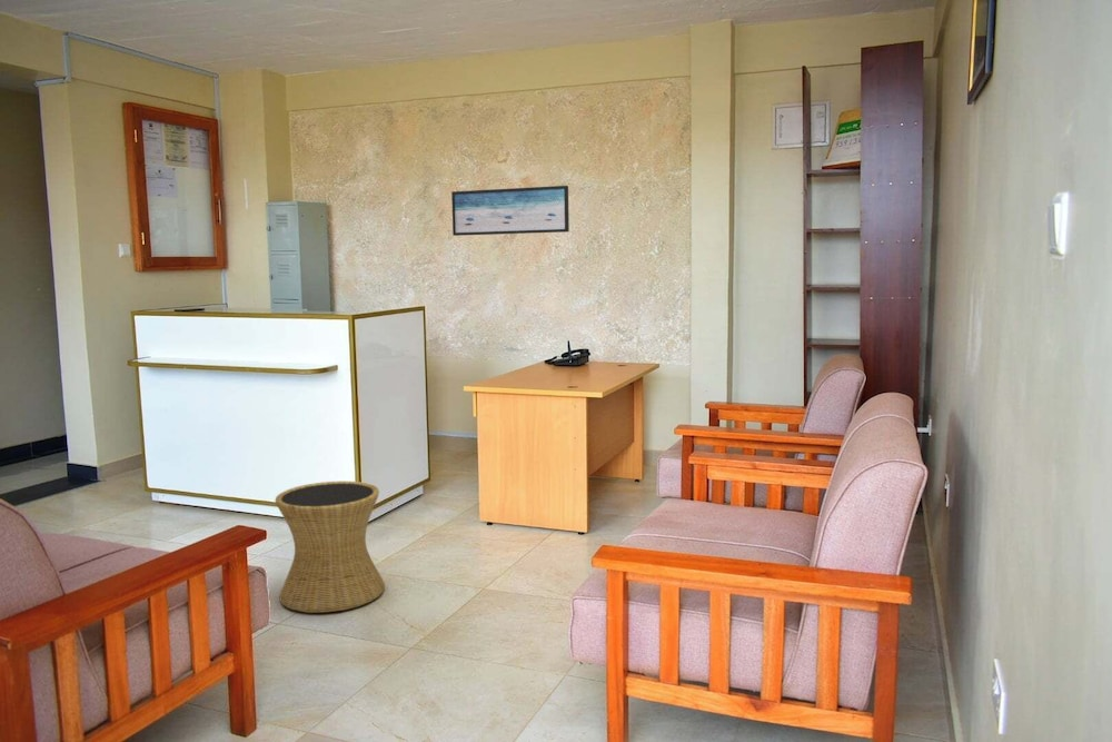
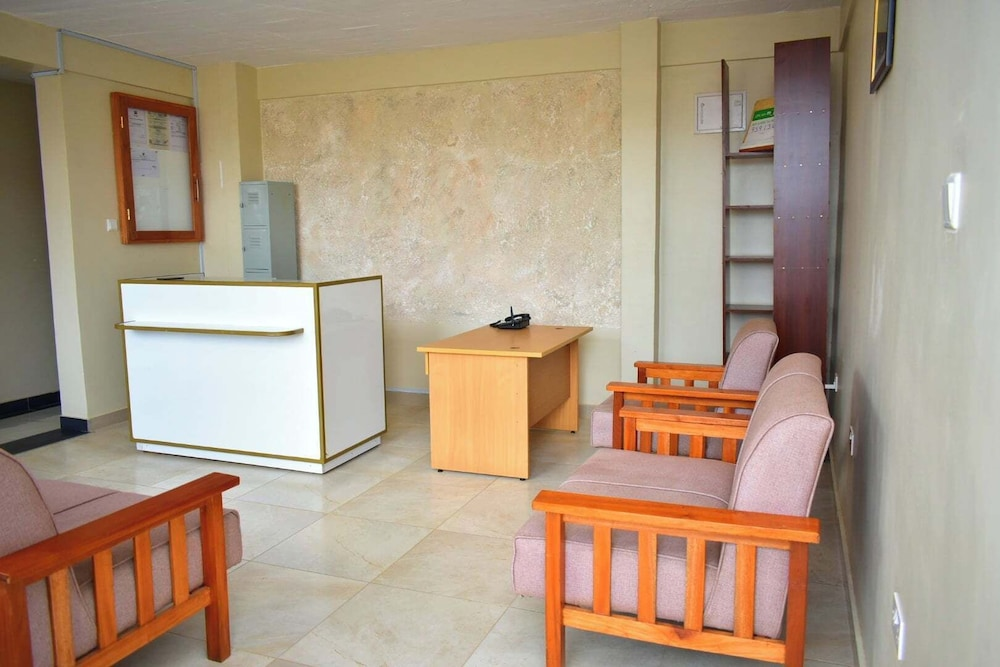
- wall art (508, 211)
- side table (330, 543)
